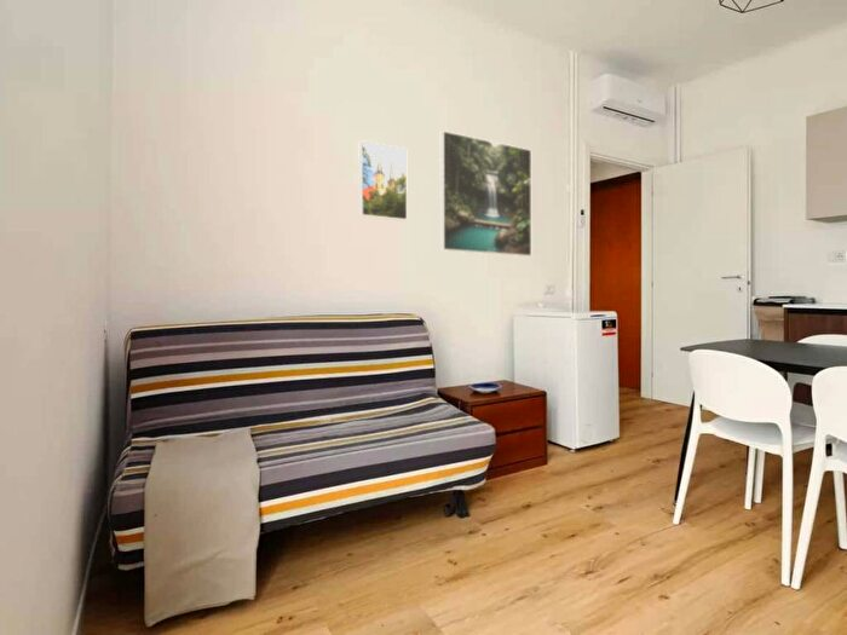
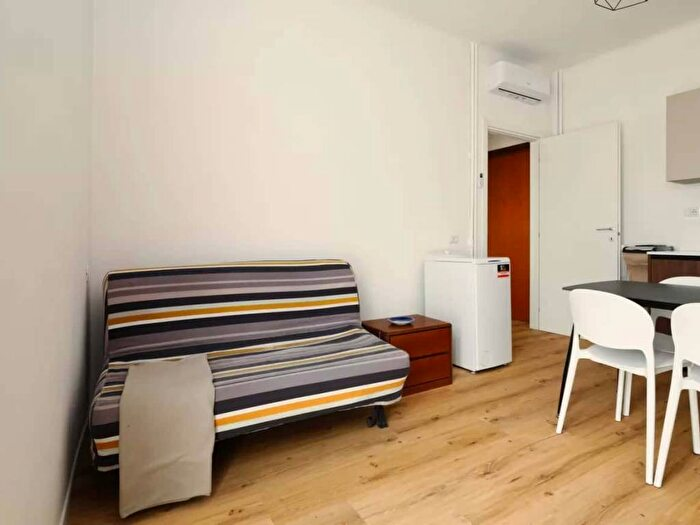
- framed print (384, 181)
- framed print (488, 197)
